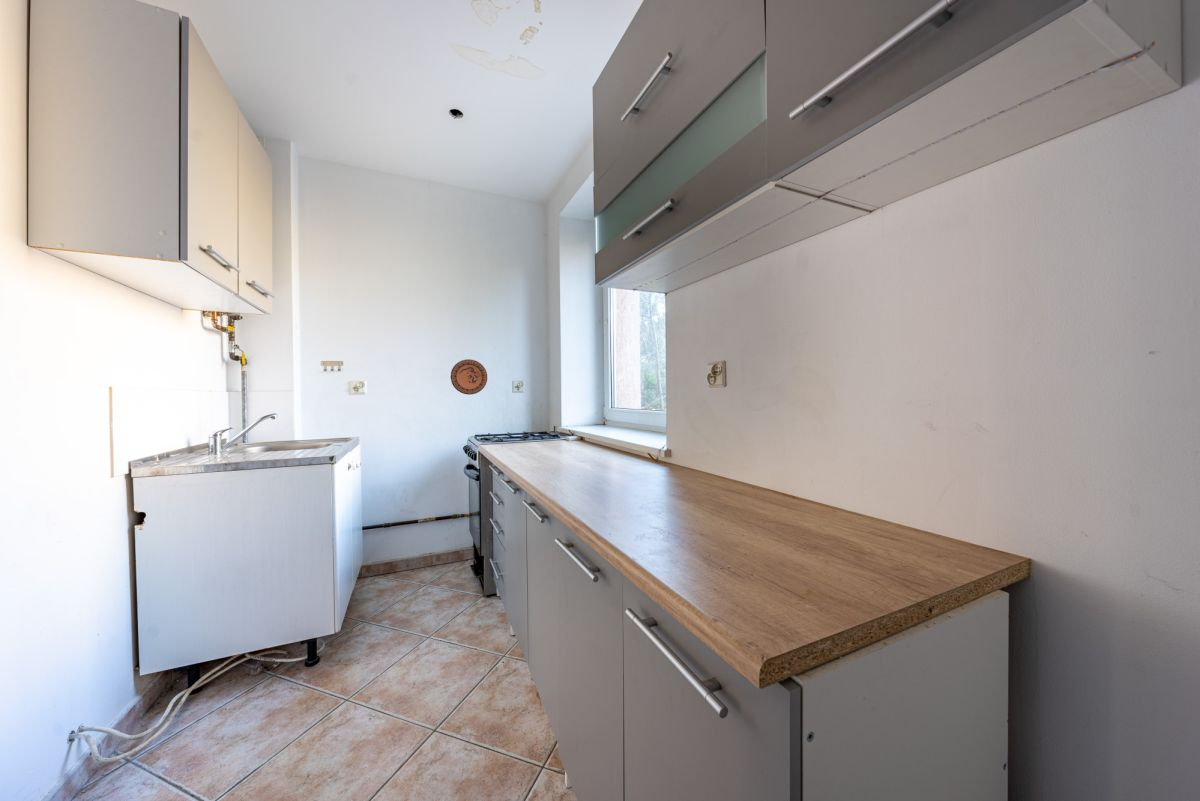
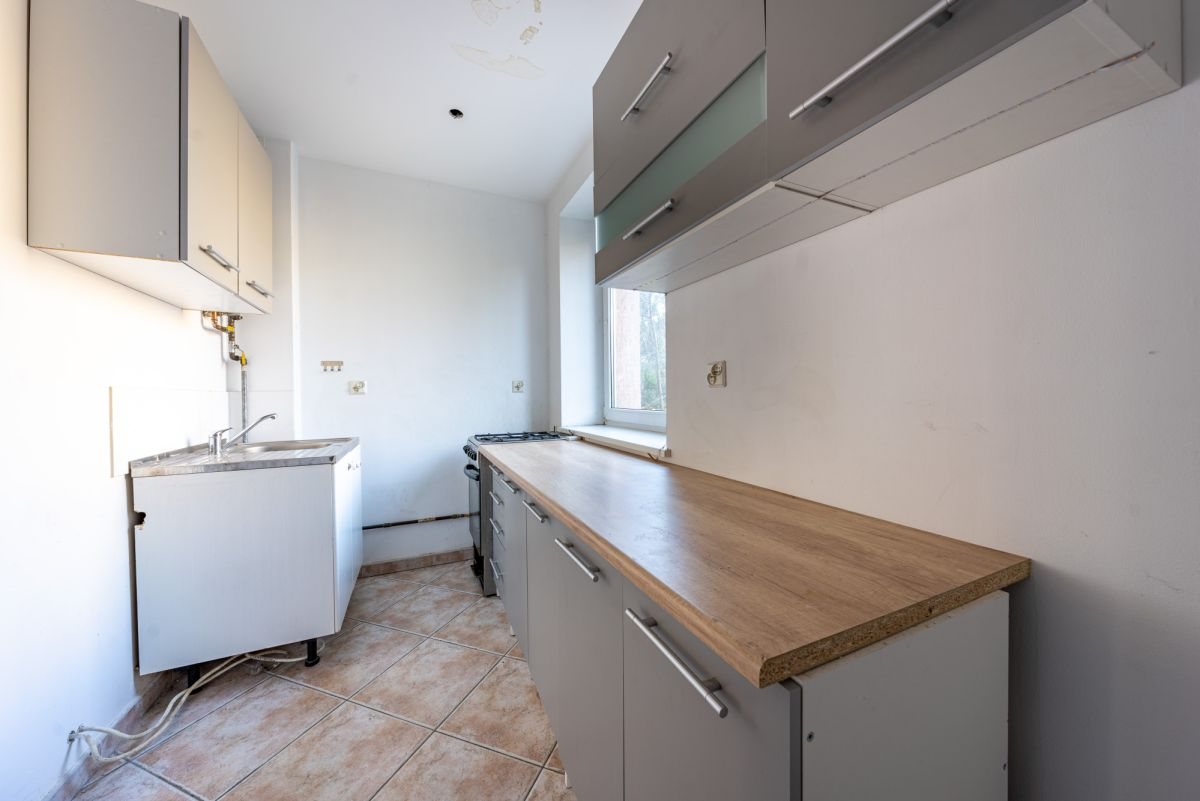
- decorative plate (469, 377)
